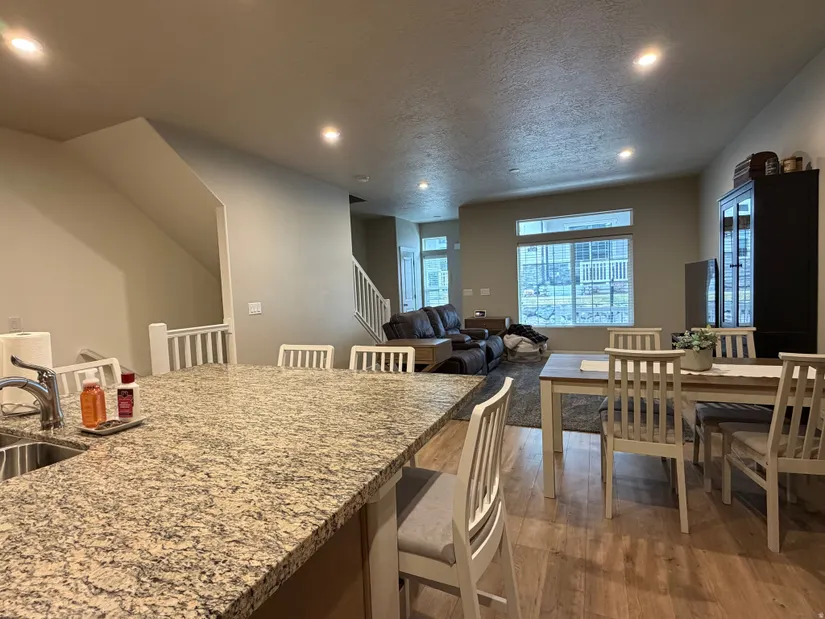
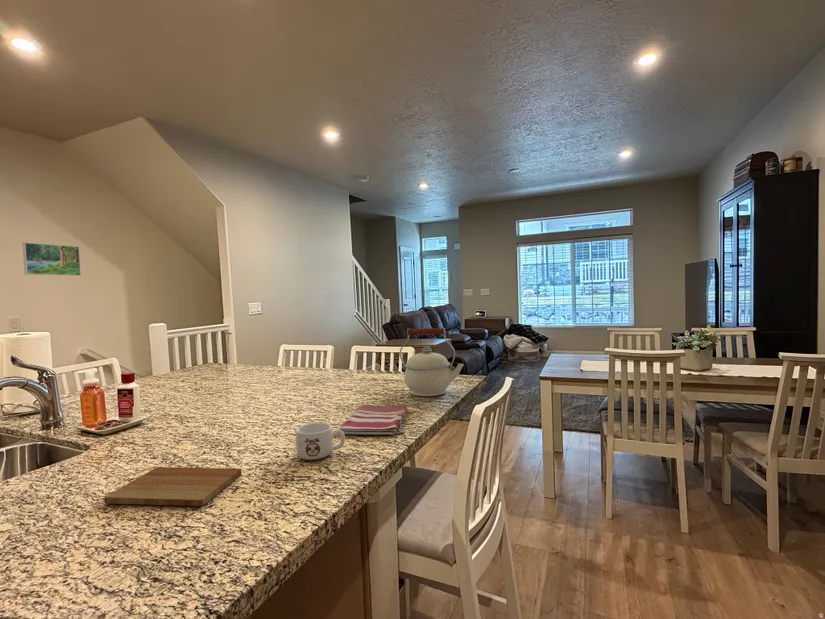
+ cutting board (177, 484)
+ dish towel (375, 418)
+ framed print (53, 259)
+ kettle (431, 360)
+ mug (320, 440)
